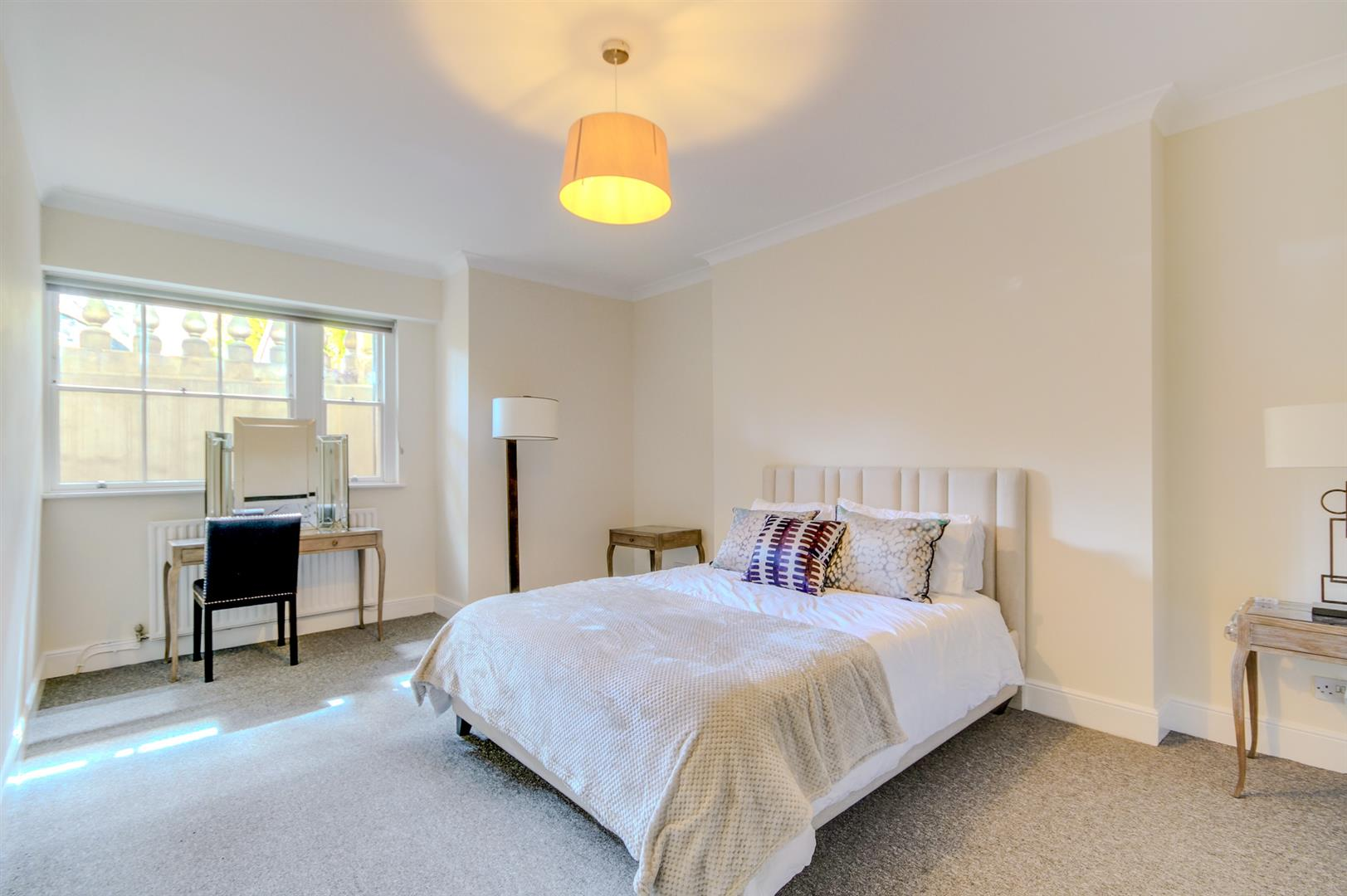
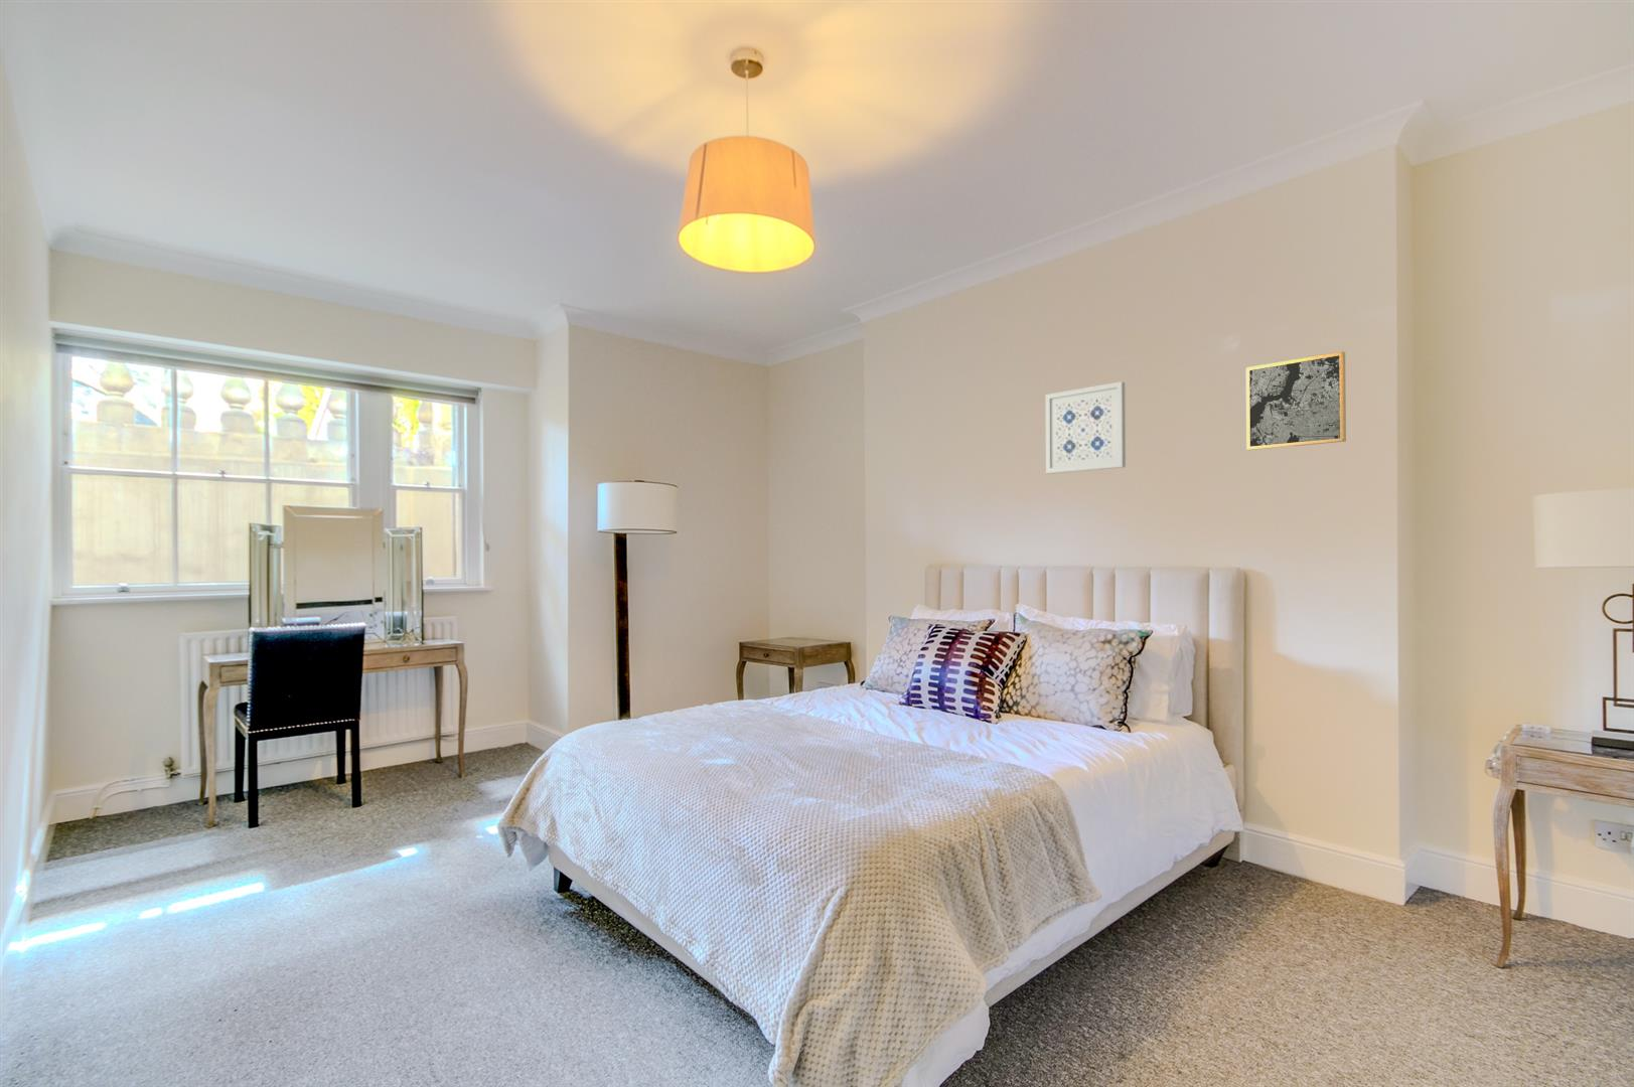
+ wall art (1293, 403)
+ wall art (1083, 428)
